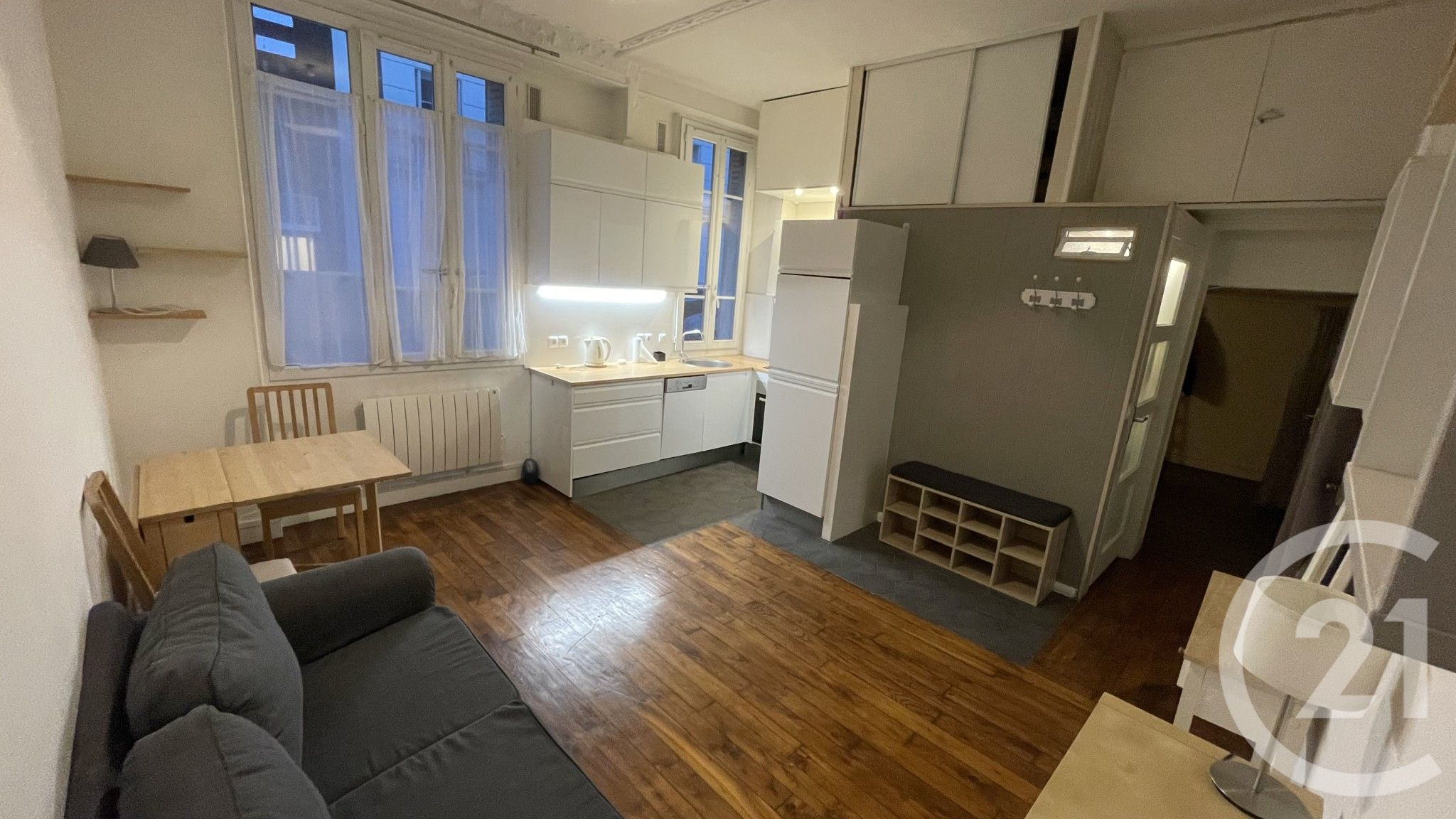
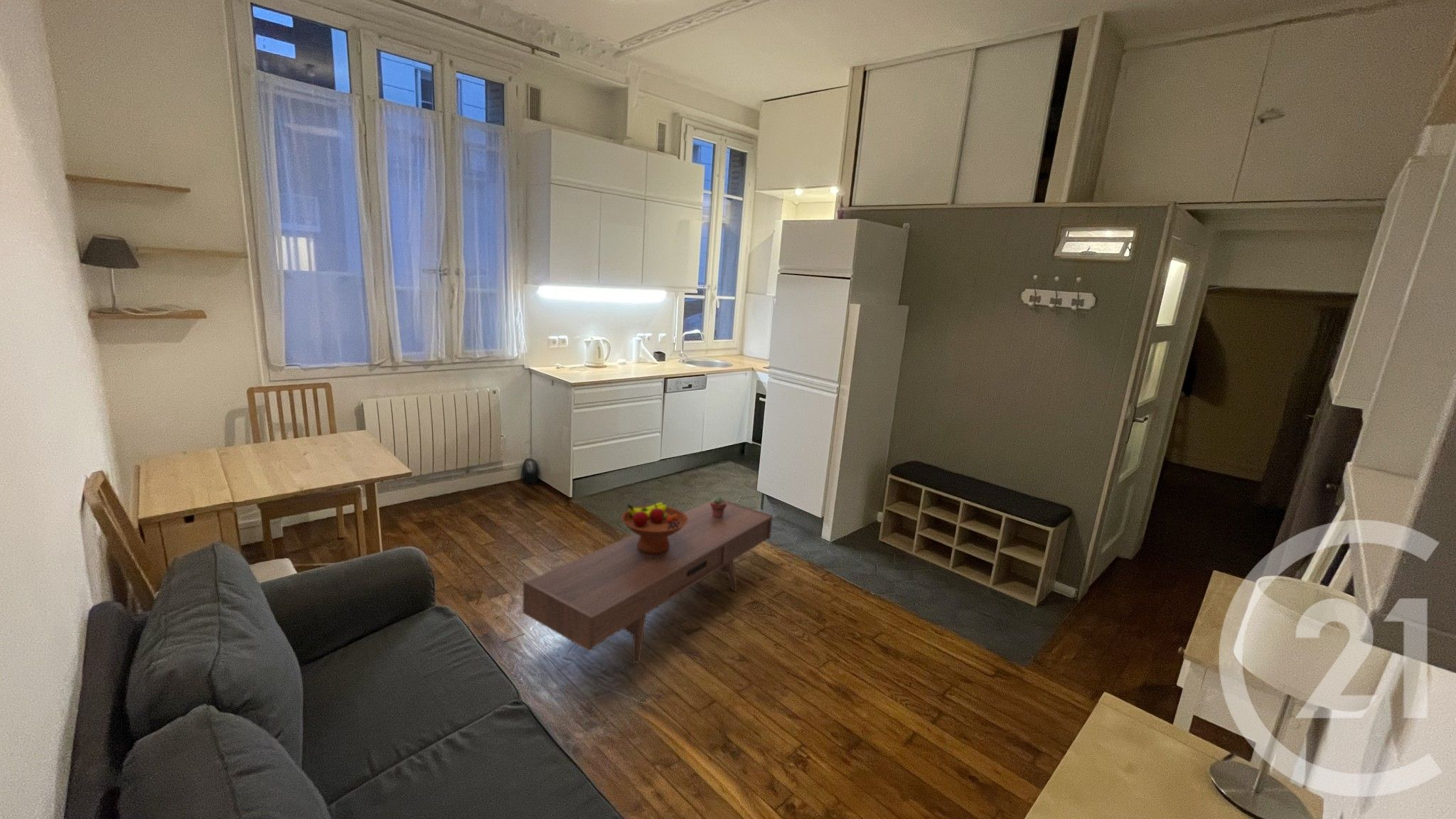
+ fruit bowl (654, 525)
+ potted succulent (718, 505)
+ coffee table (666, 577)
